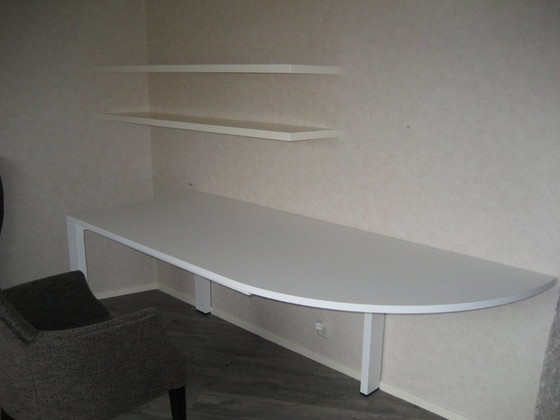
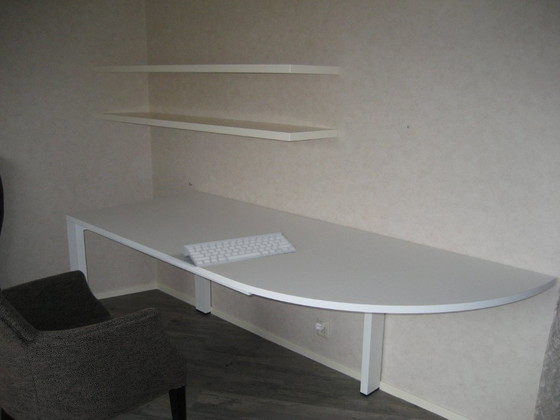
+ keyboard (240, 247)
